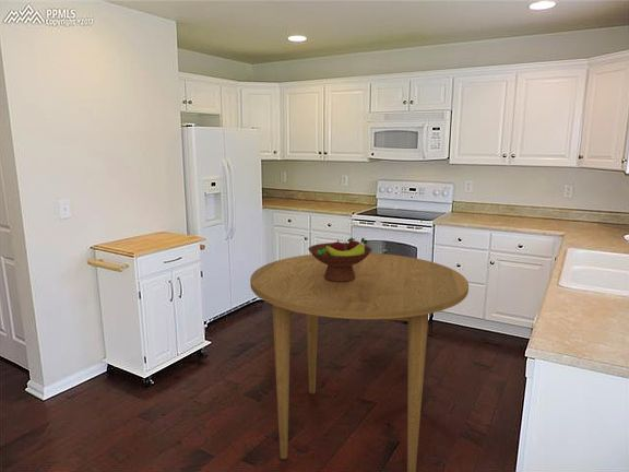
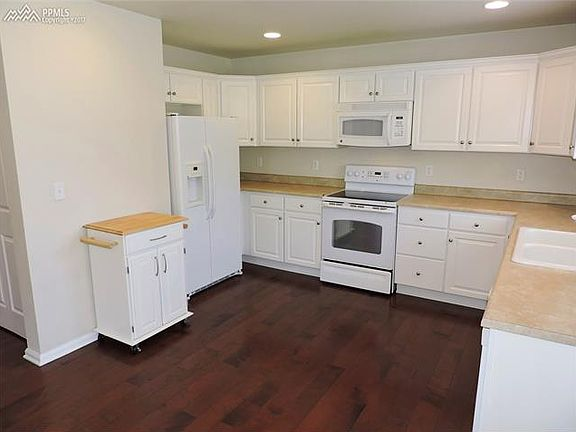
- dining table (355, 318)
- fruit bowl (340, 257)
